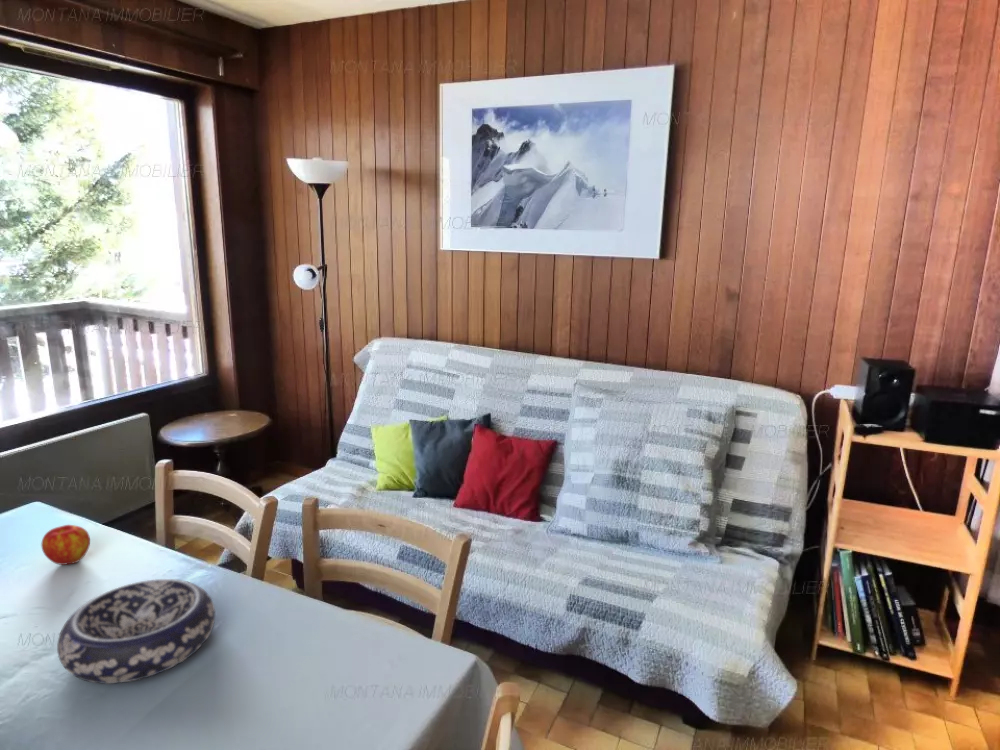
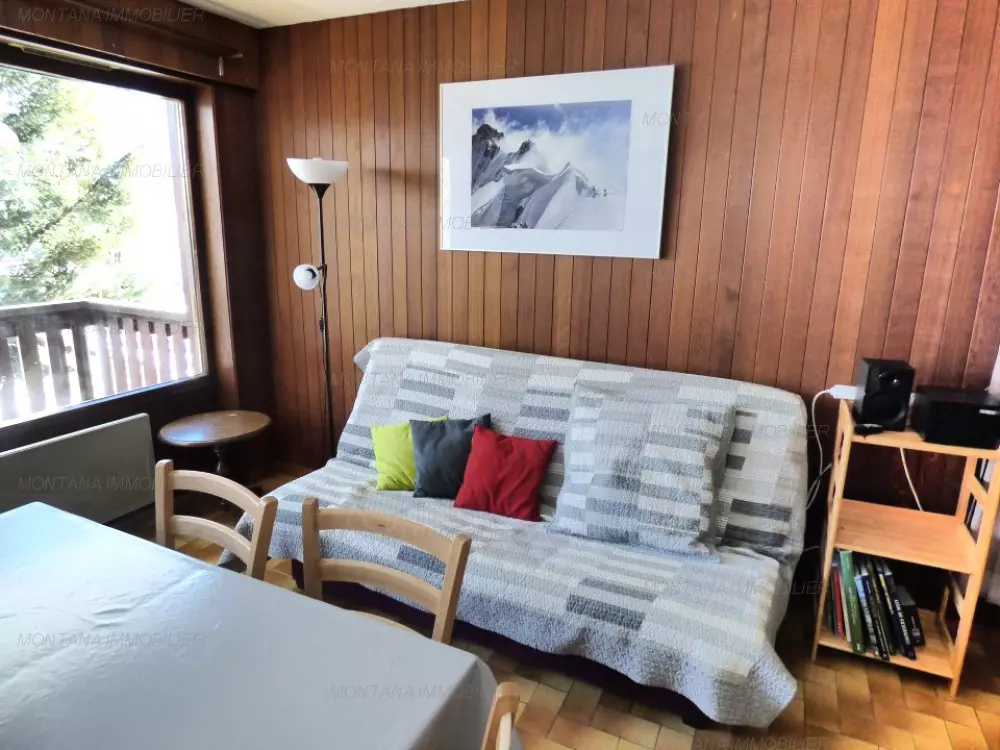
- decorative bowl (140, 627)
- apple (66, 545)
